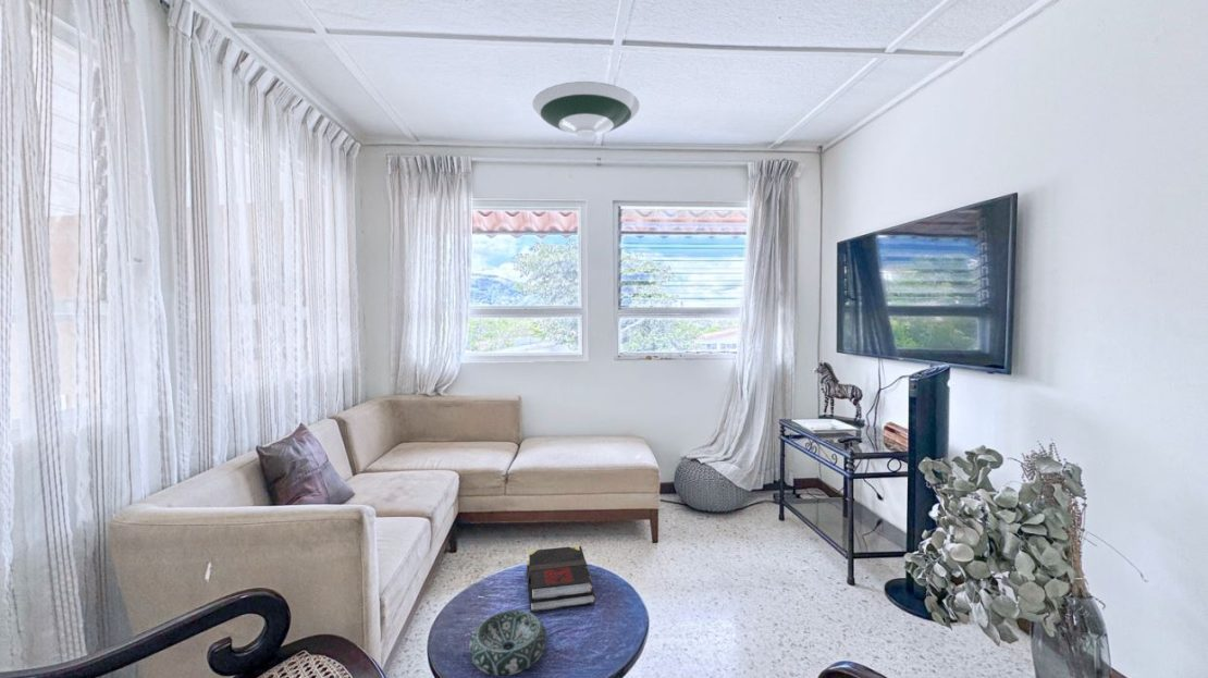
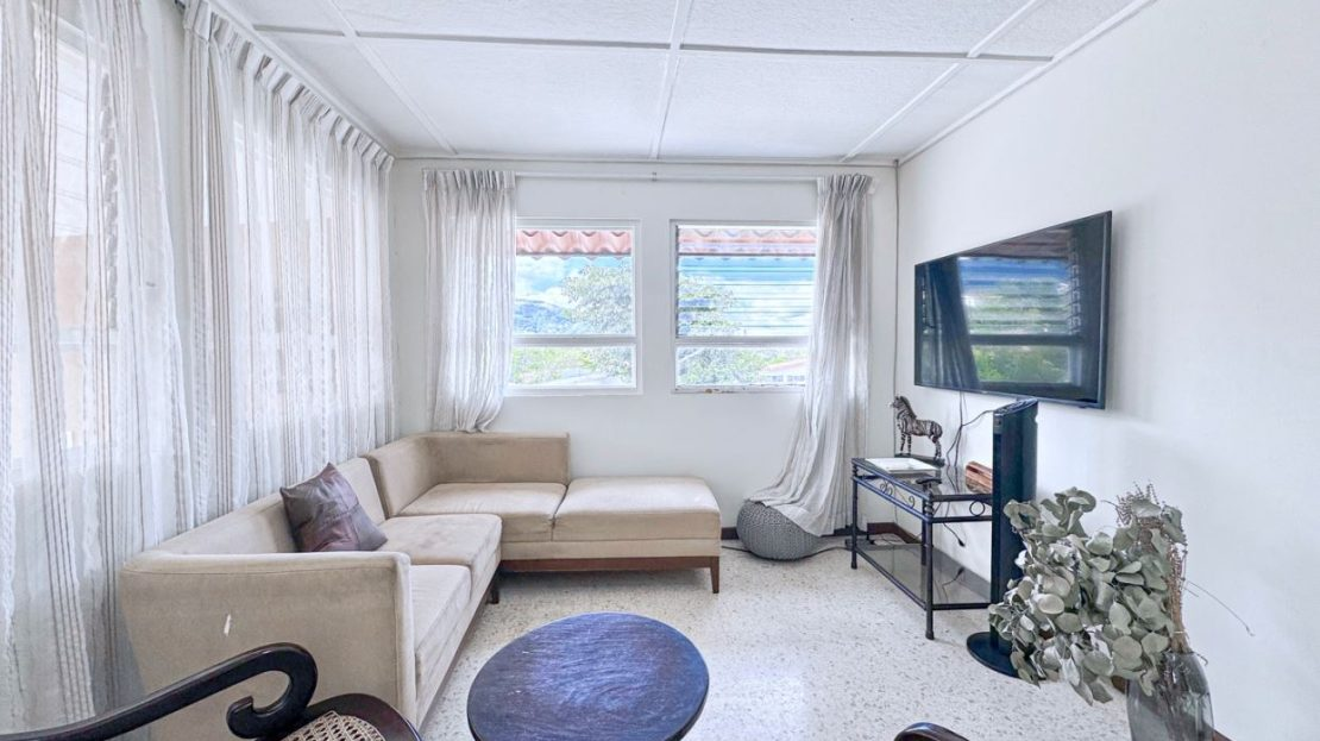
- book (558, 575)
- decorative bowl (508, 641)
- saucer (585, 121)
